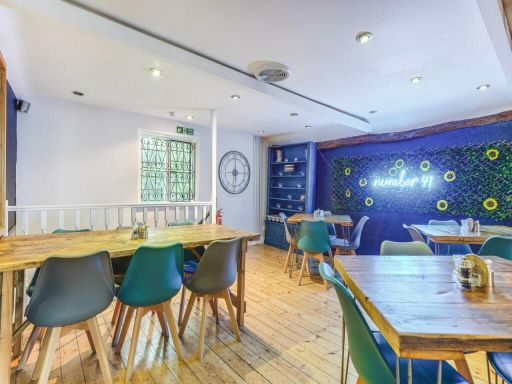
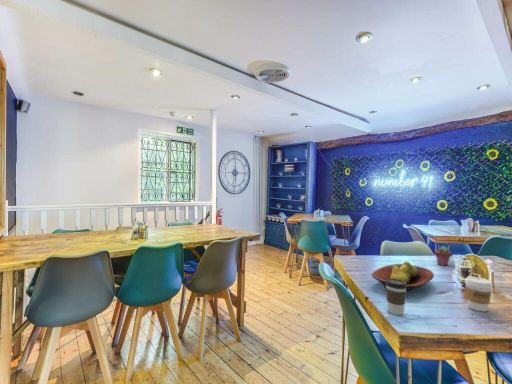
+ coffee cup (477, 293)
+ fruit bowl (402, 274)
+ potted succulent (442, 255)
+ coffee cup (395, 296)
